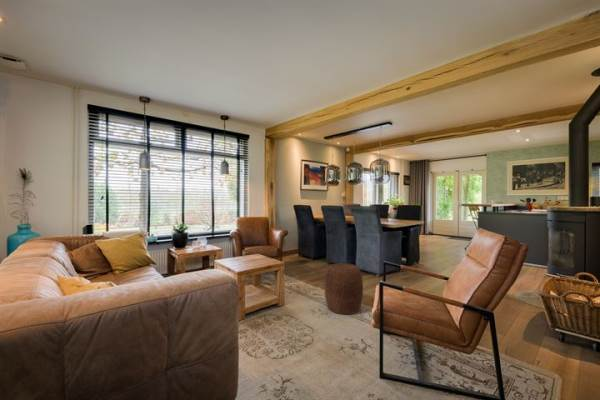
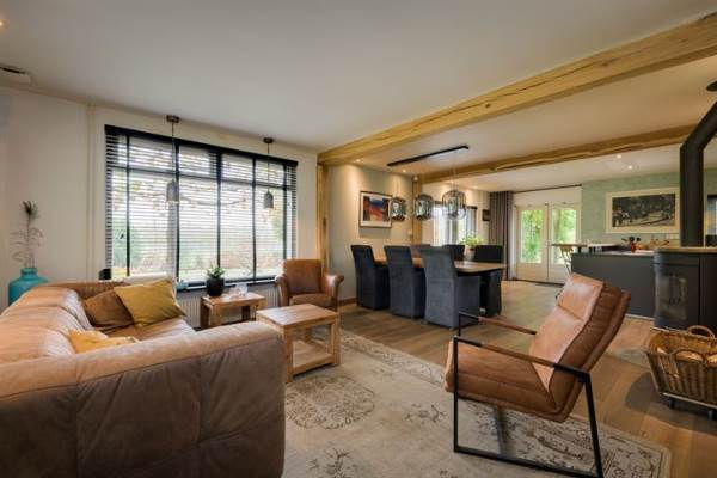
- stool (343, 287)
